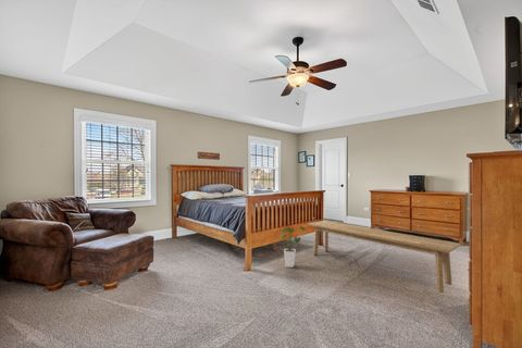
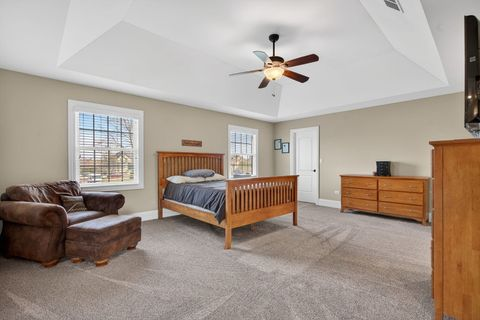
- house plant (291, 245)
- bench (374, 241)
